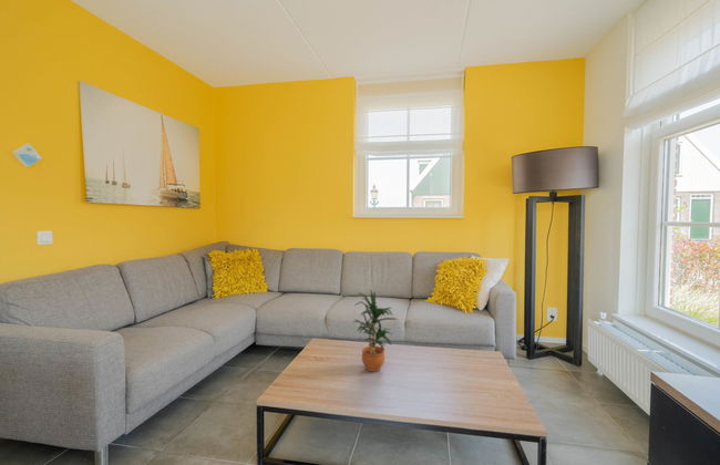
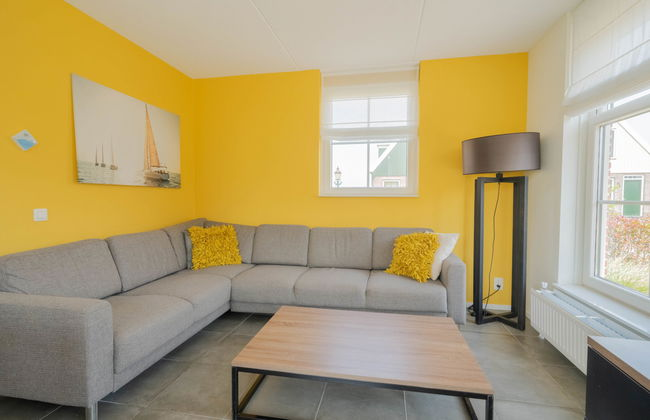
- potted plant (374, 330)
